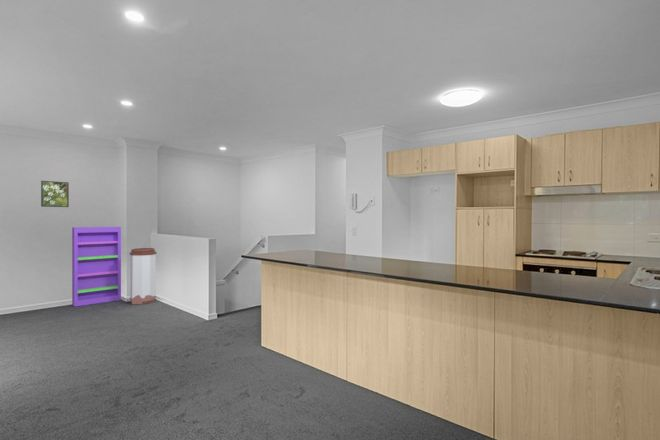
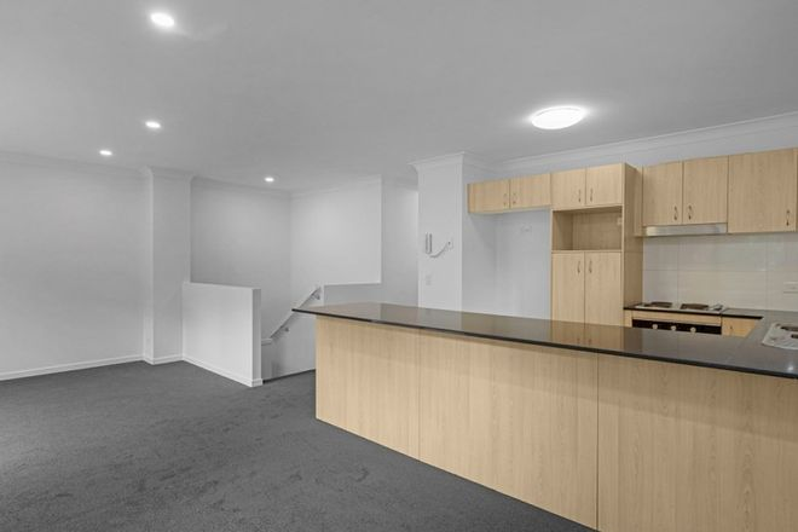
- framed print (55, 194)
- shelving unit (97, 264)
- trash can (143, 275)
